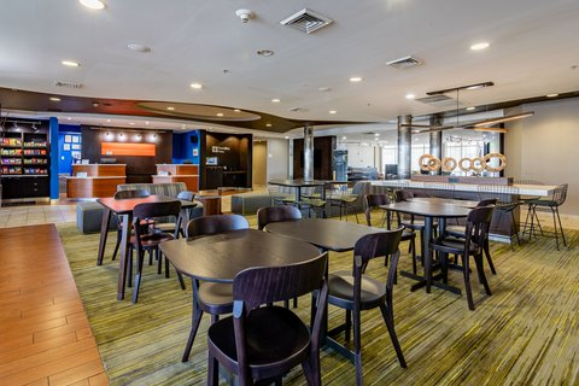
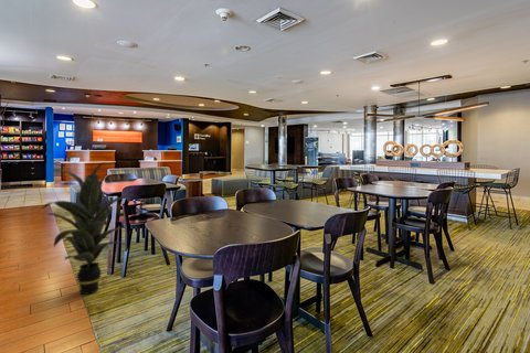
+ indoor plant (91, 227)
